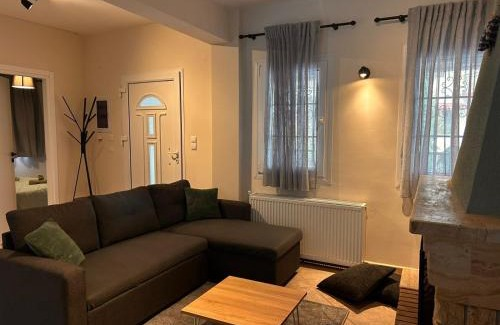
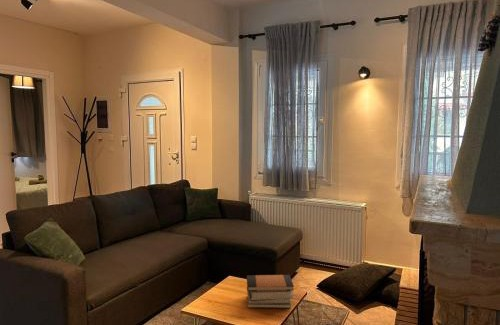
+ book stack (269, 291)
